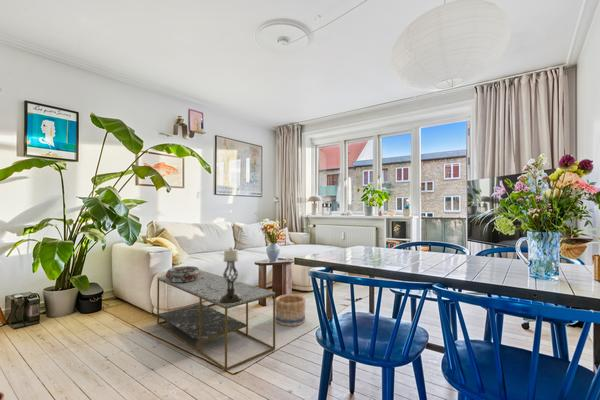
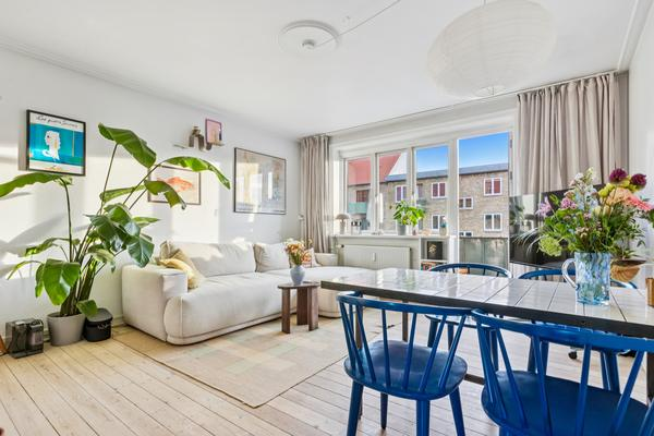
- decorative bowl (183, 274)
- basket (290, 309)
- candle holder (230, 273)
- coffee table (210, 309)
